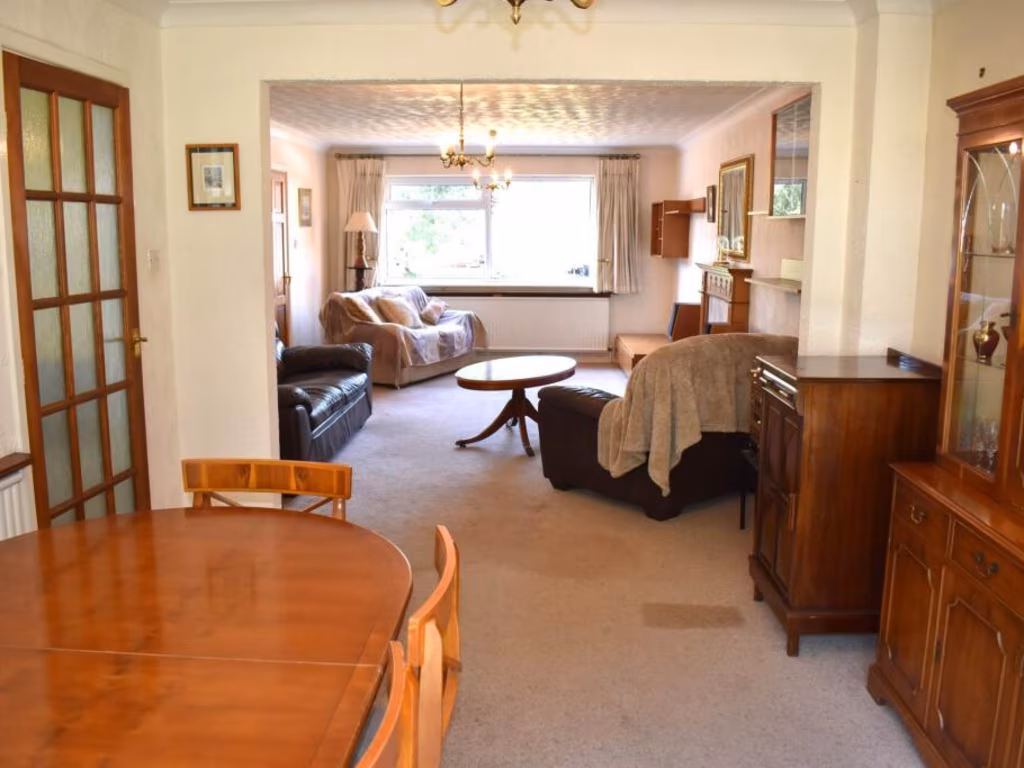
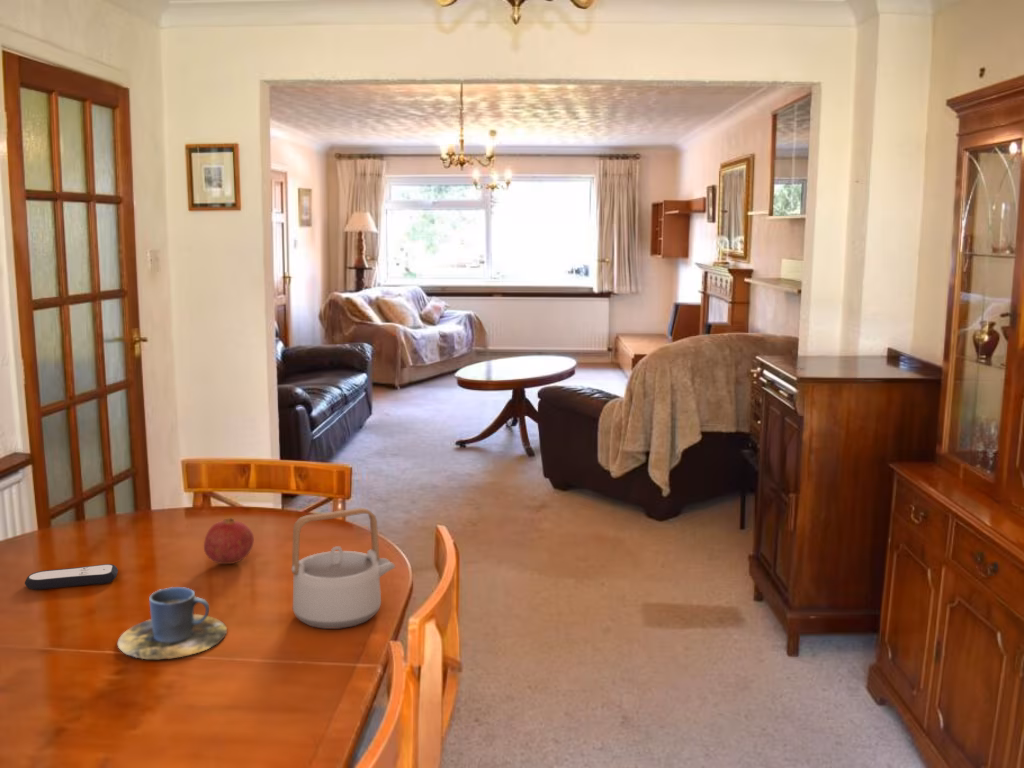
+ remote control (72, 576)
+ fruit (228, 540)
+ teapot (344, 562)
+ cup (172, 615)
